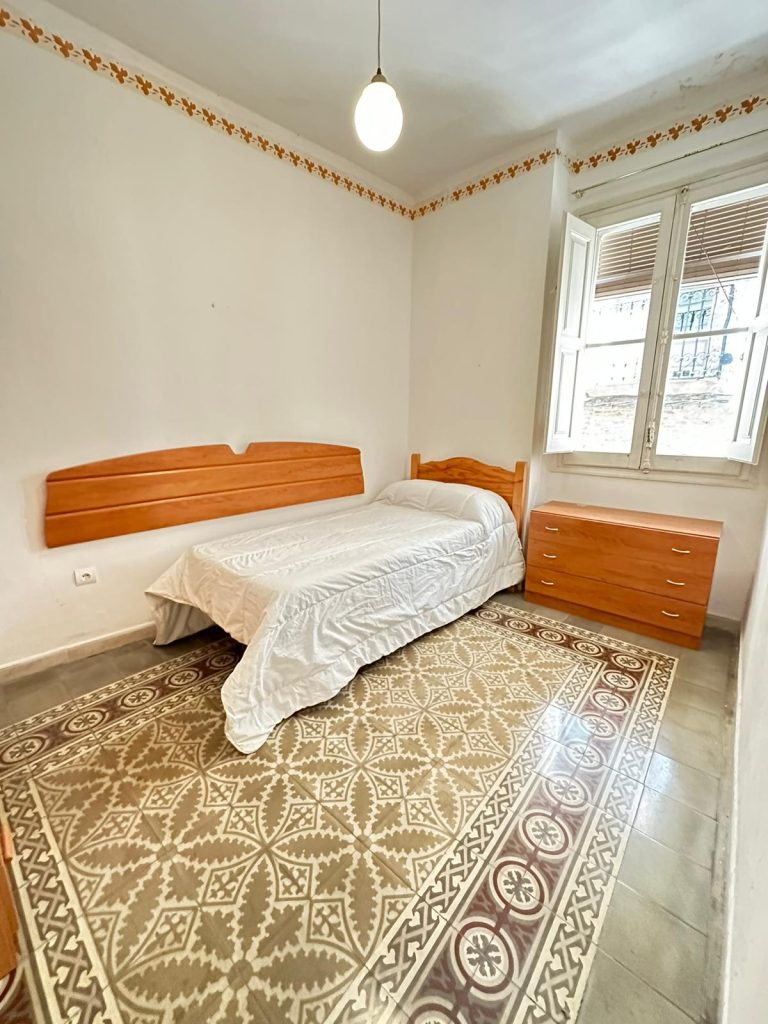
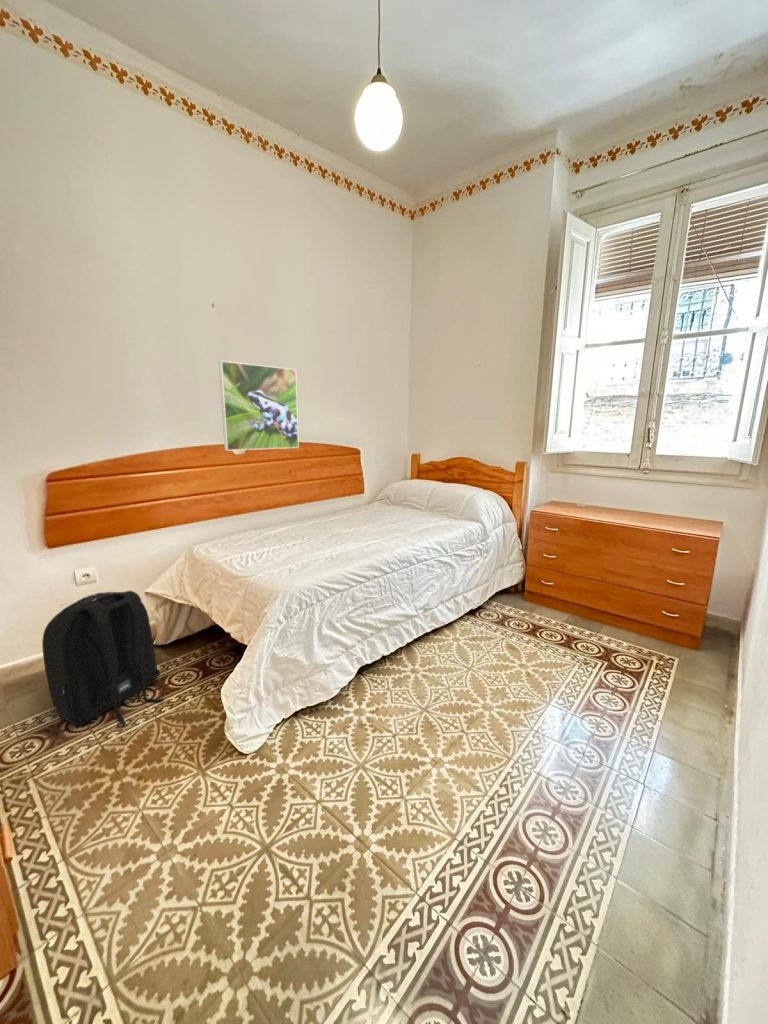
+ backpack (109, 648)
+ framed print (262, 408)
